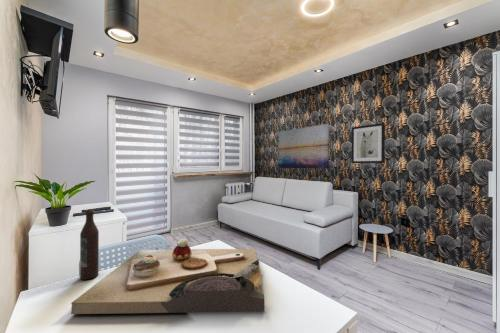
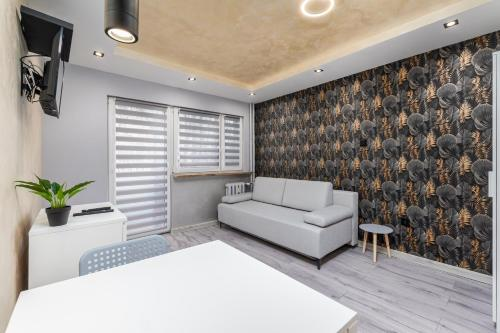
- wine bottle (89, 242)
- wall art (301, 148)
- wall art (367, 144)
- decorative tray (187, 260)
